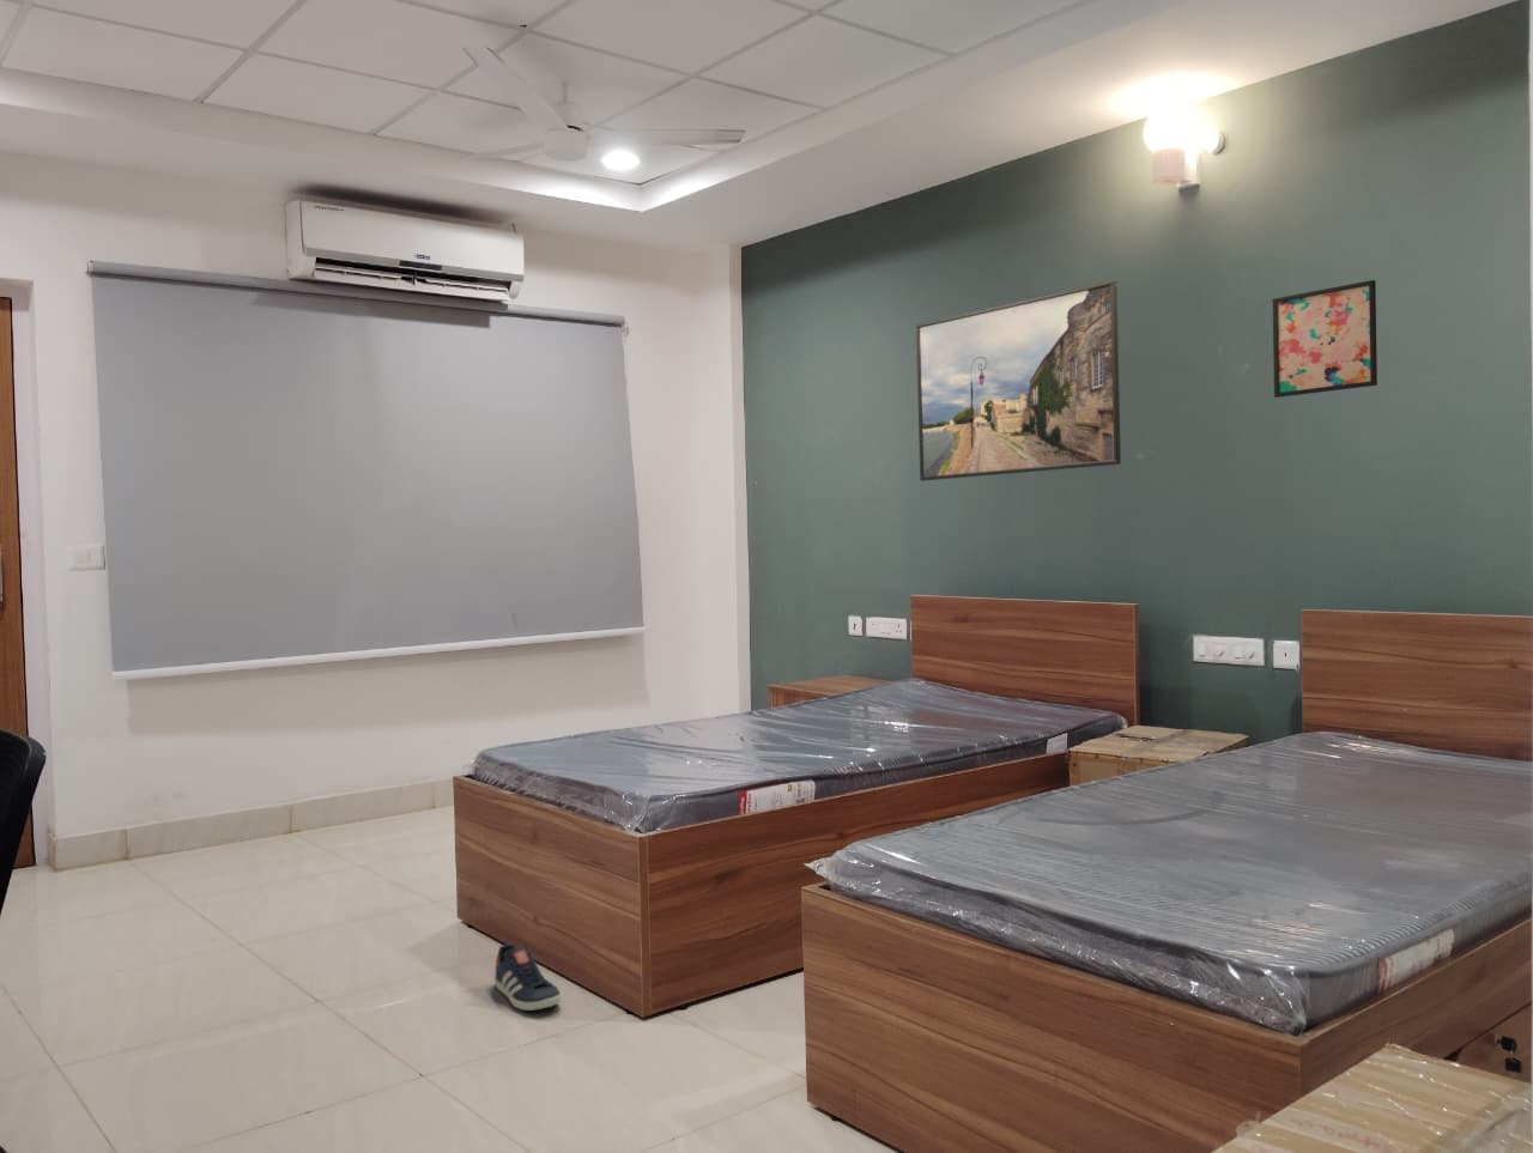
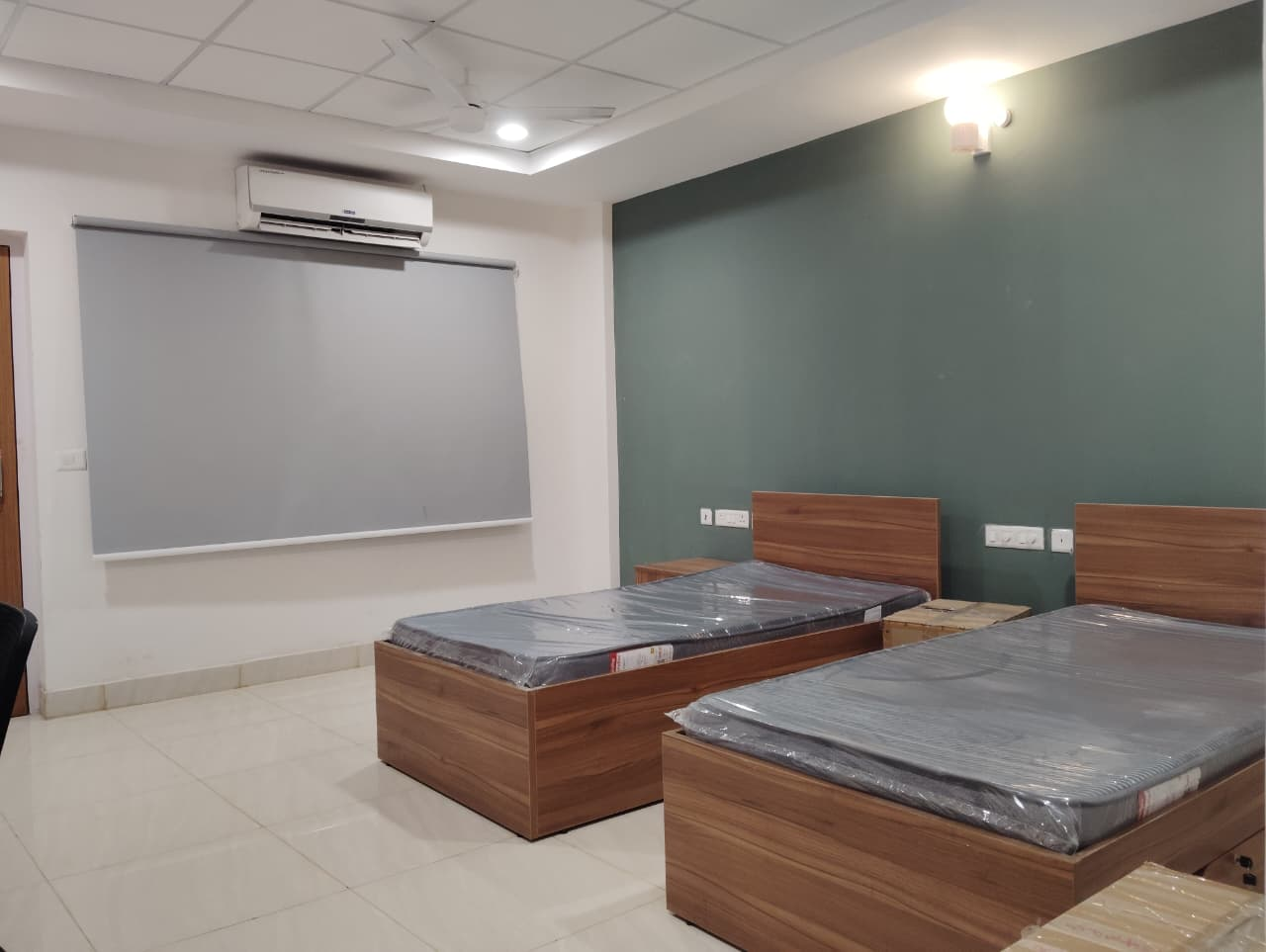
- wall art (1322, 340)
- sneaker (524, 974)
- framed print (1010, 388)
